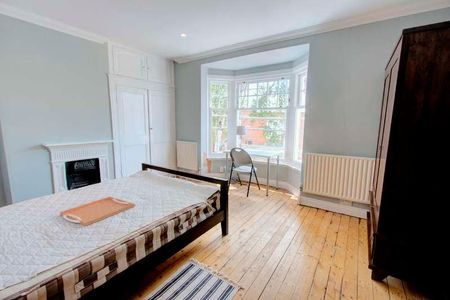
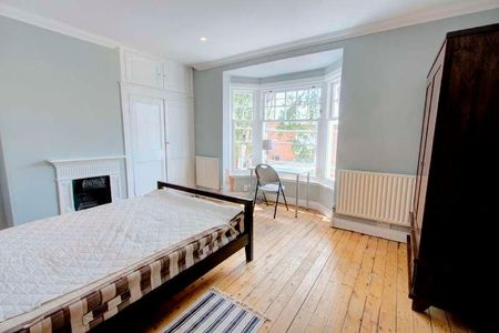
- serving tray (99, 209)
